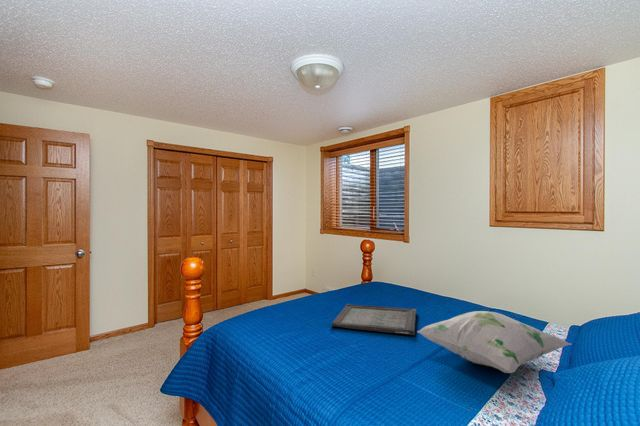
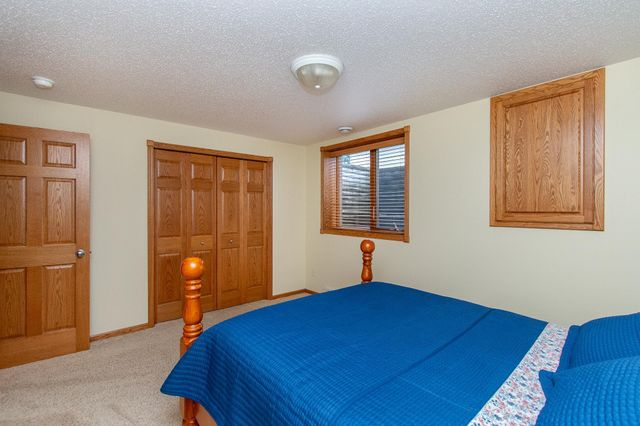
- serving tray (376, 317)
- decorative pillow (487, 336)
